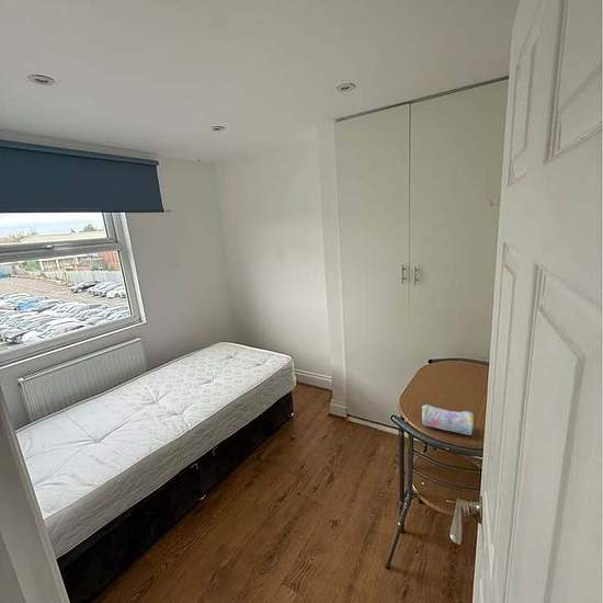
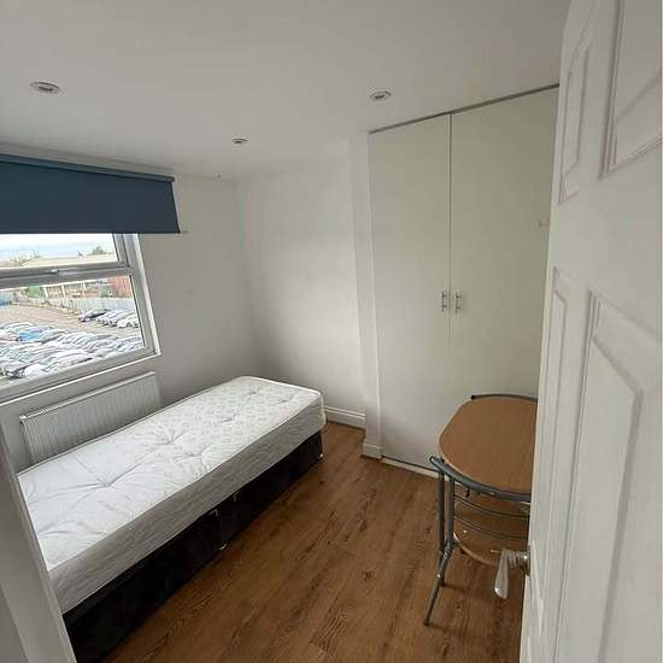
- pencil case (446, 419)
